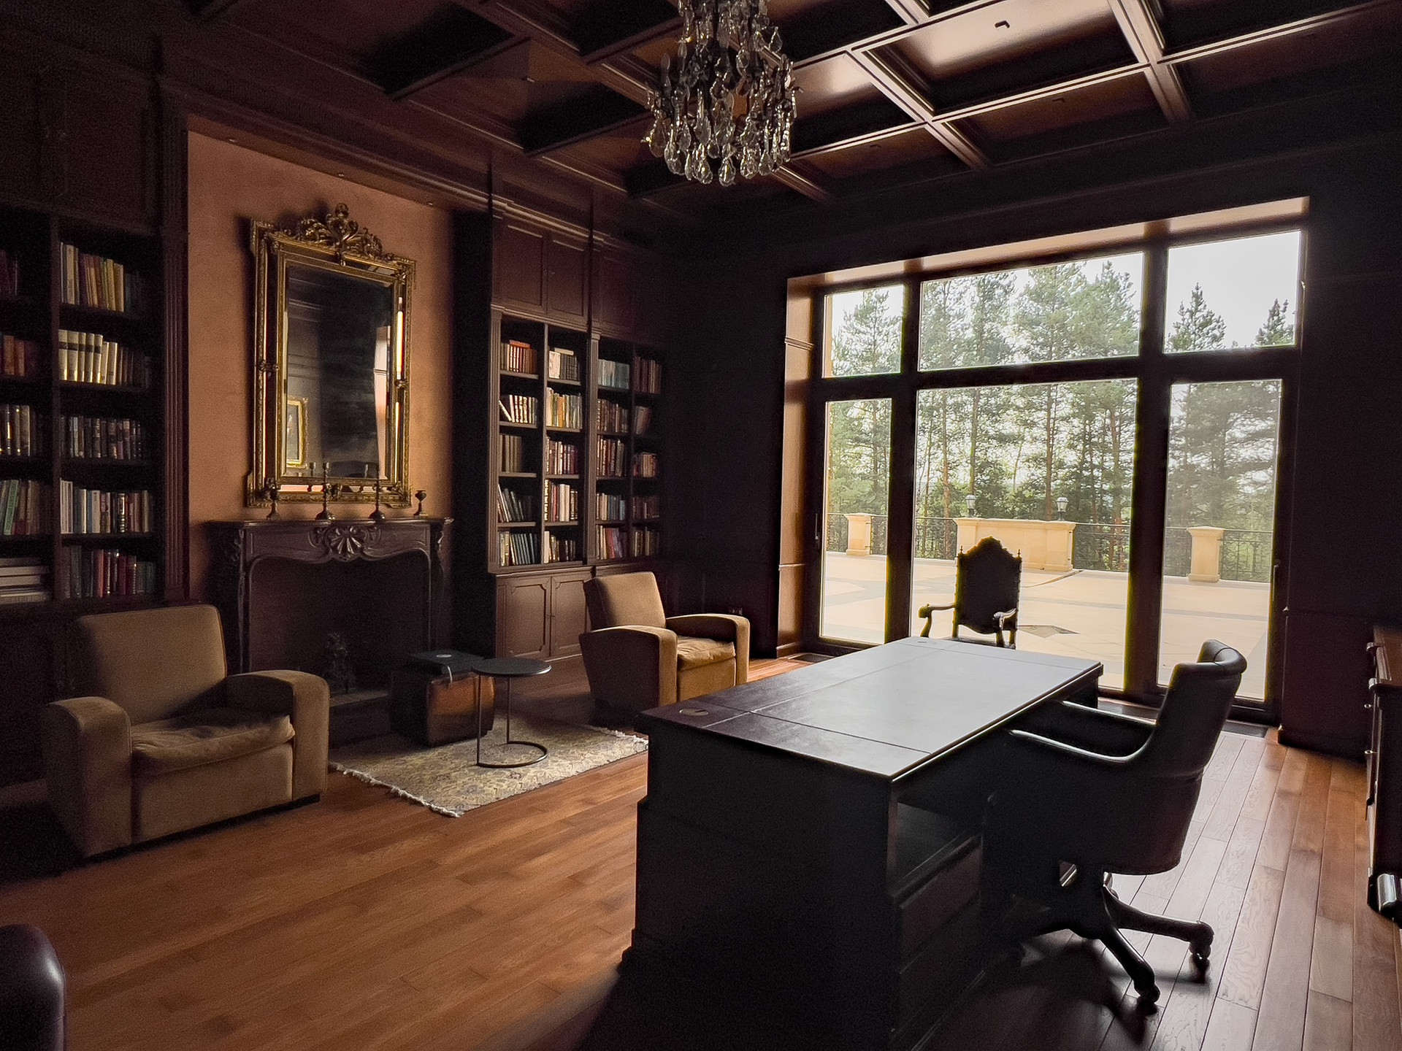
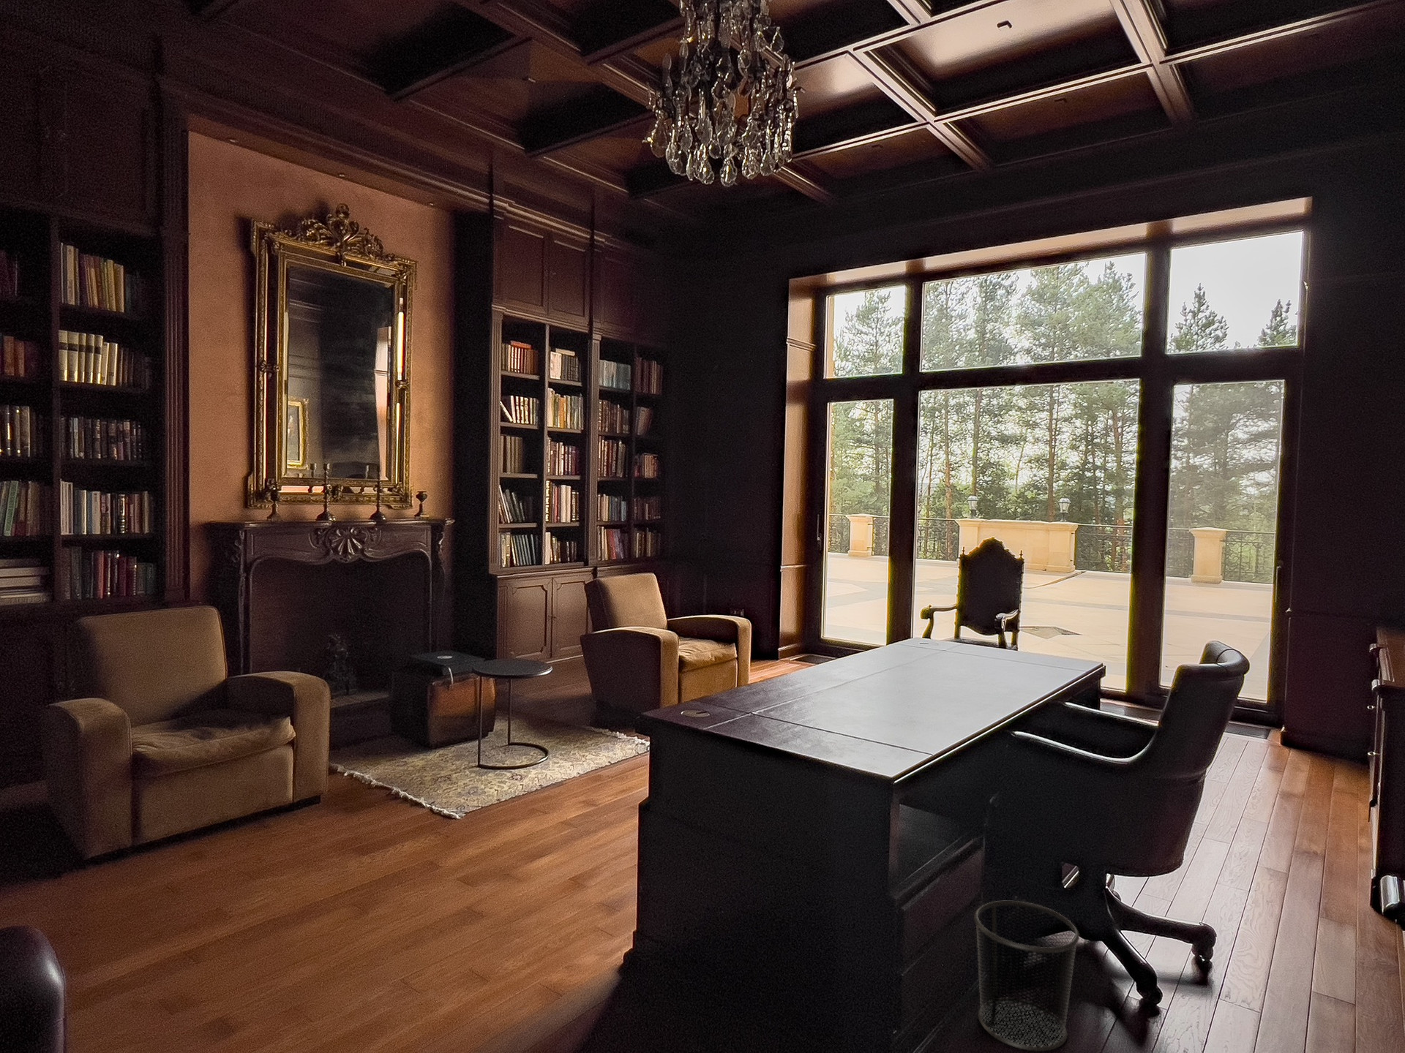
+ waste bin (1023, 974)
